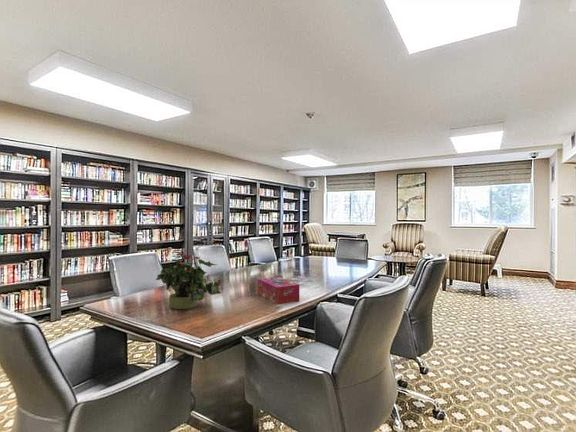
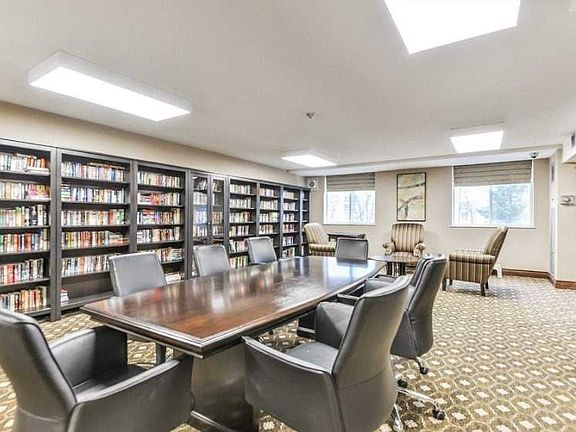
- potted plant (189, 278)
- tissue box (277, 289)
